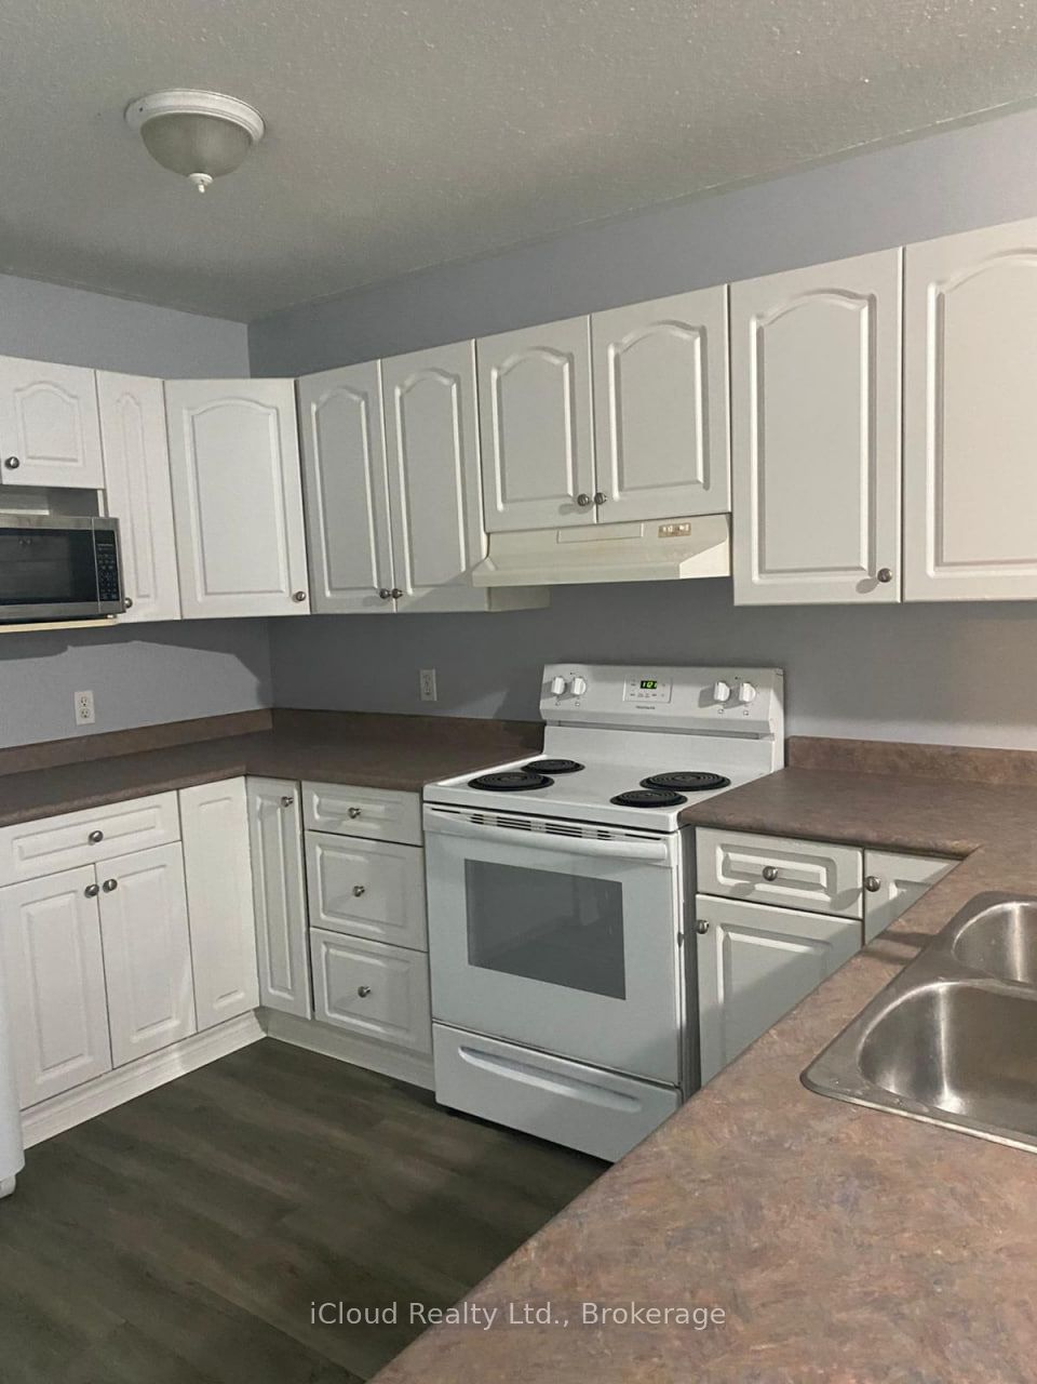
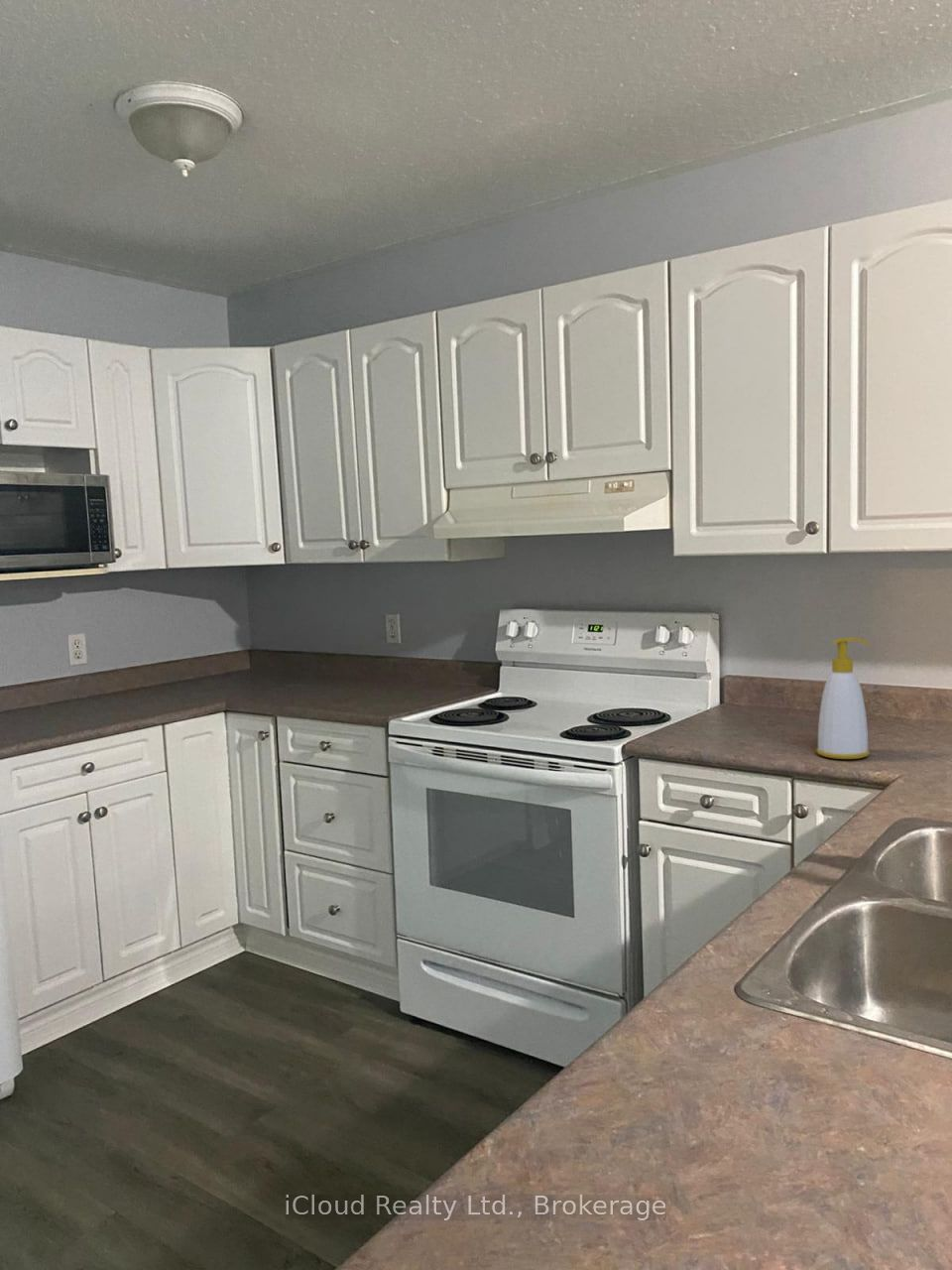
+ soap bottle (843, 697)
